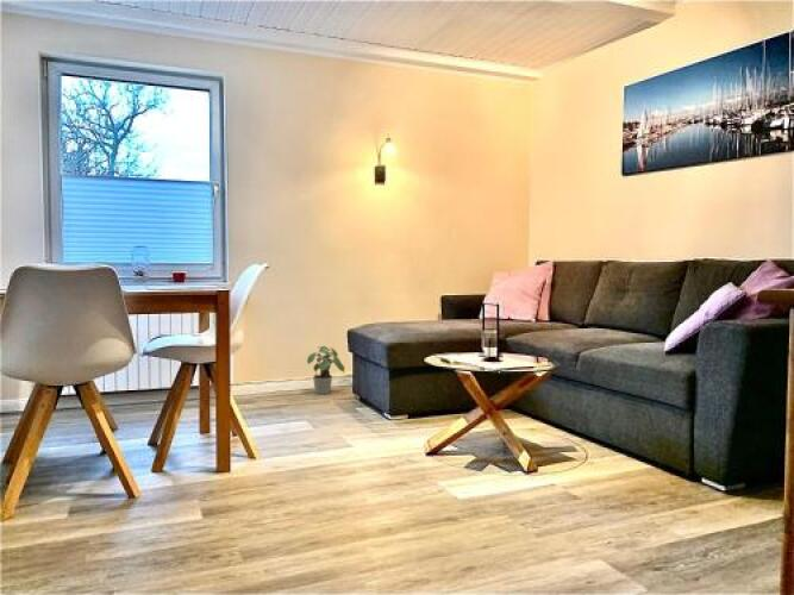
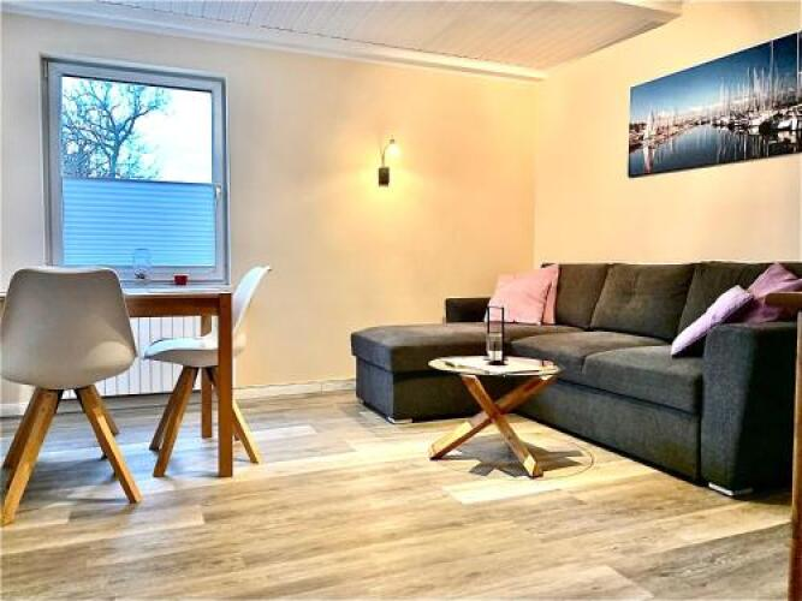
- potted plant (325, 370)
